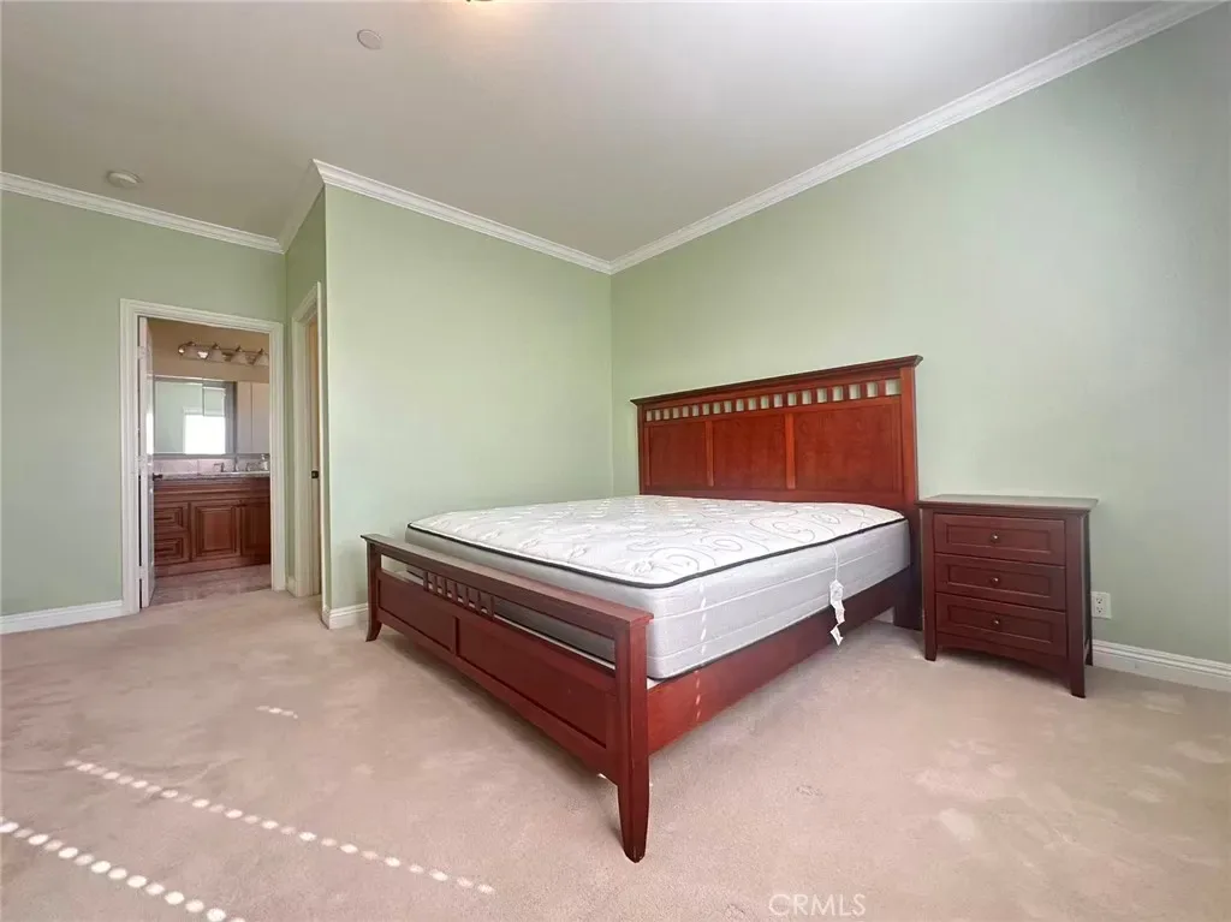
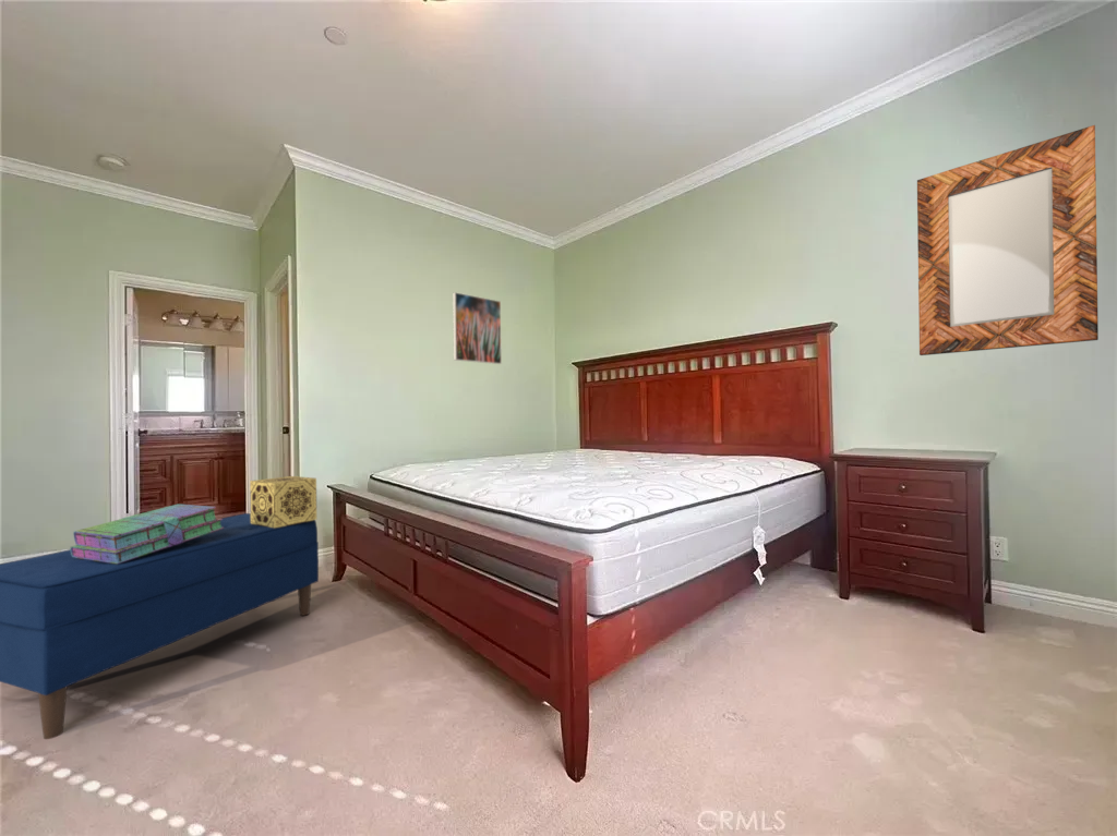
+ decorative box (284, 499)
+ home mirror (998, 252)
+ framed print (478, 329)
+ stack of books (152, 534)
+ bench (175, 596)
